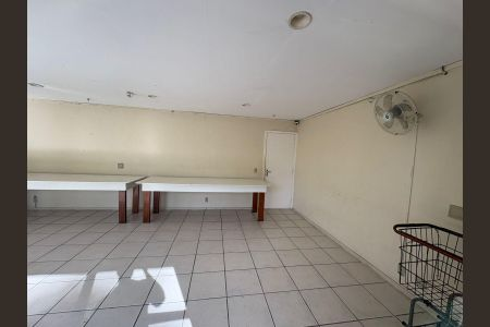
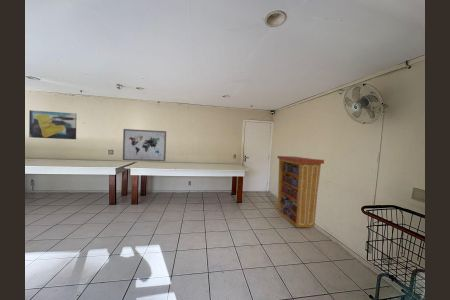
+ wall art (144, 145)
+ bookcase (296, 188)
+ wall art (53, 125)
